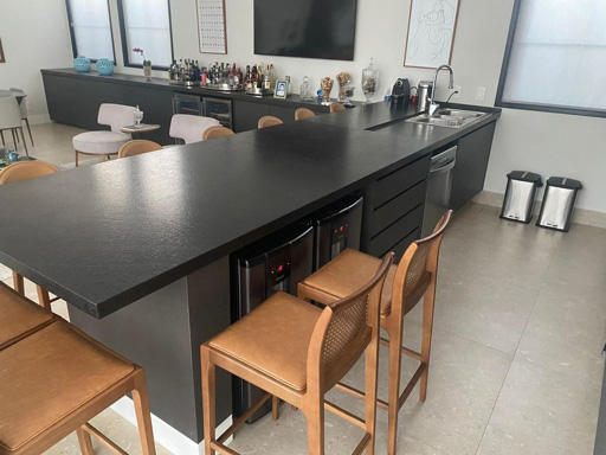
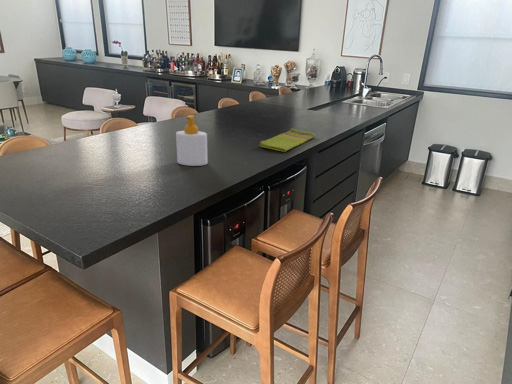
+ dish towel (288, 139)
+ soap bottle (191, 139)
